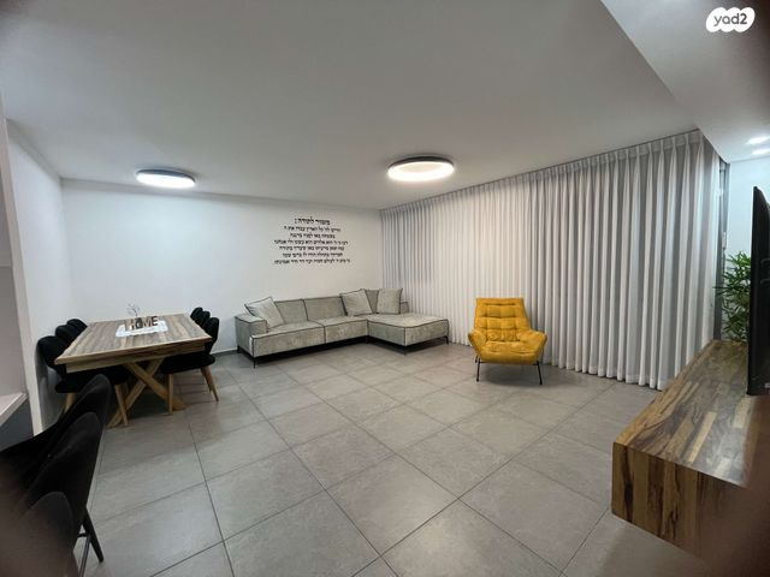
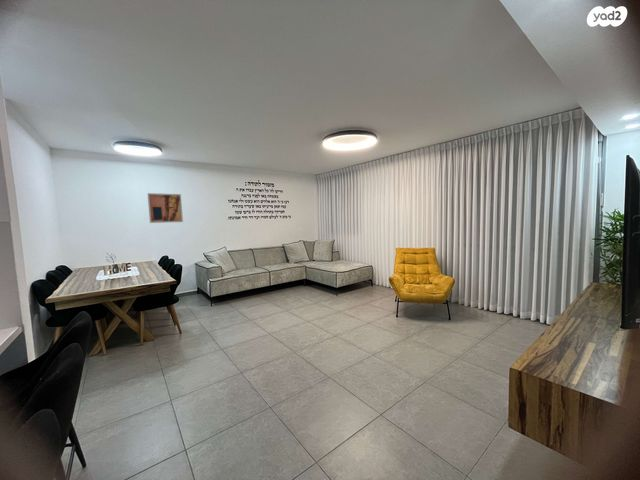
+ wall art (165, 208)
